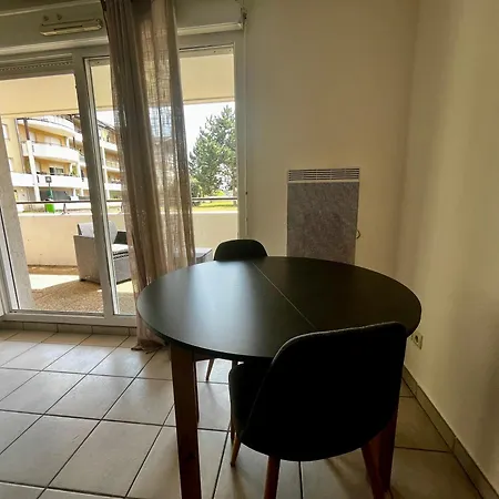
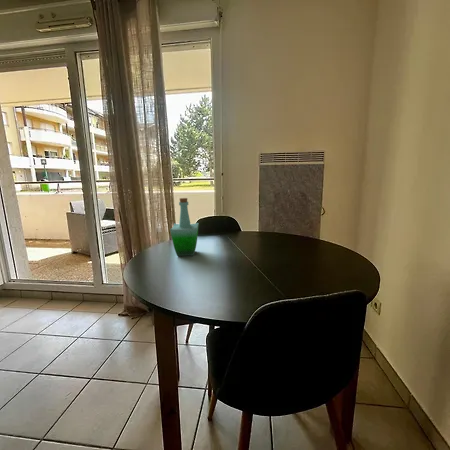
+ bottle (185, 226)
